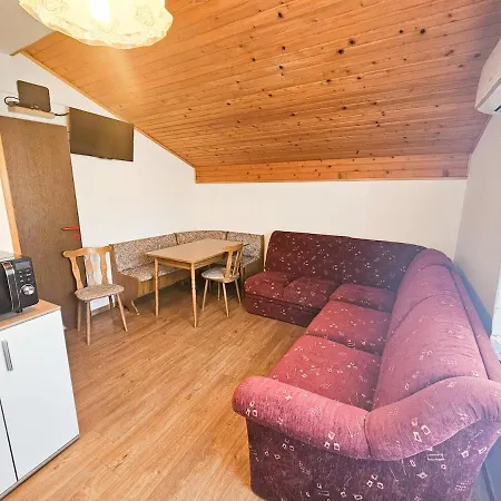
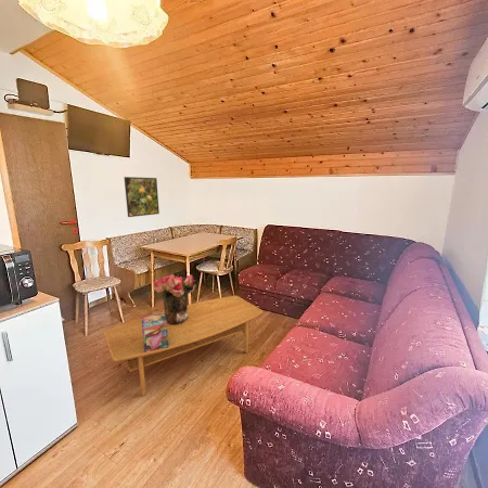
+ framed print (142, 196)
+ coffee table (190, 339)
+ bouquet (176, 295)
+ decorative box (154, 331)
